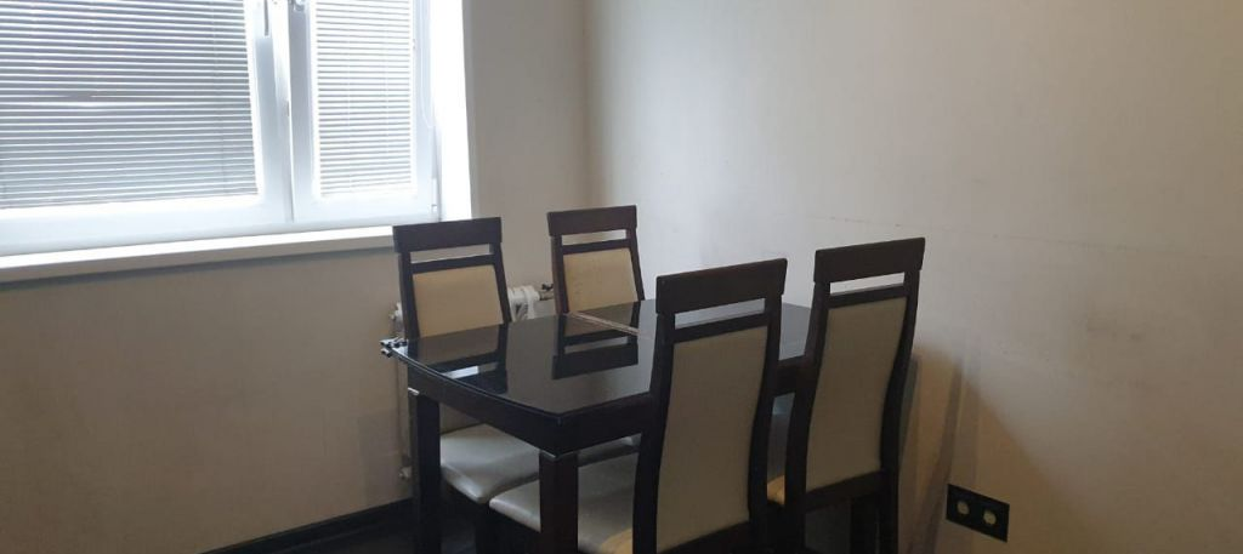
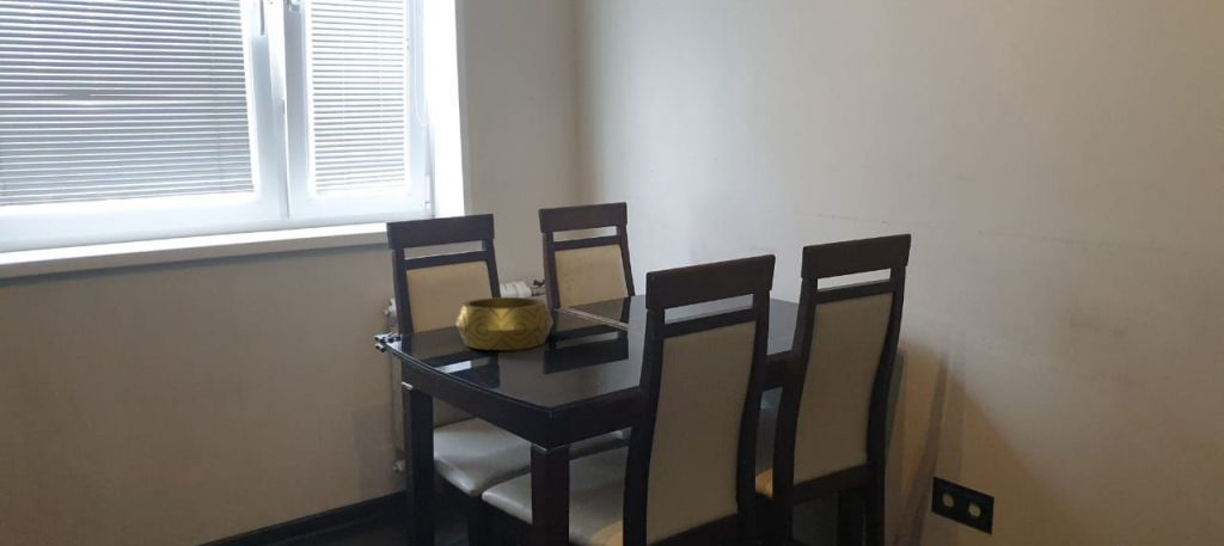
+ decorative bowl (504, 323)
